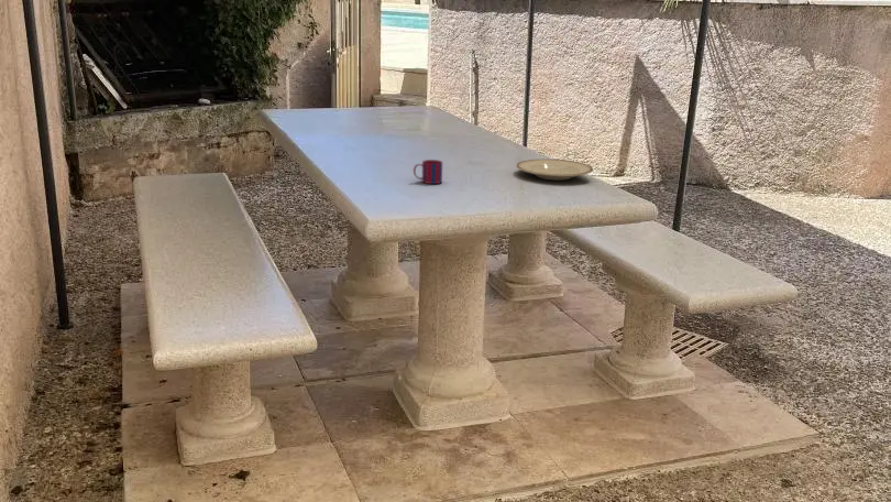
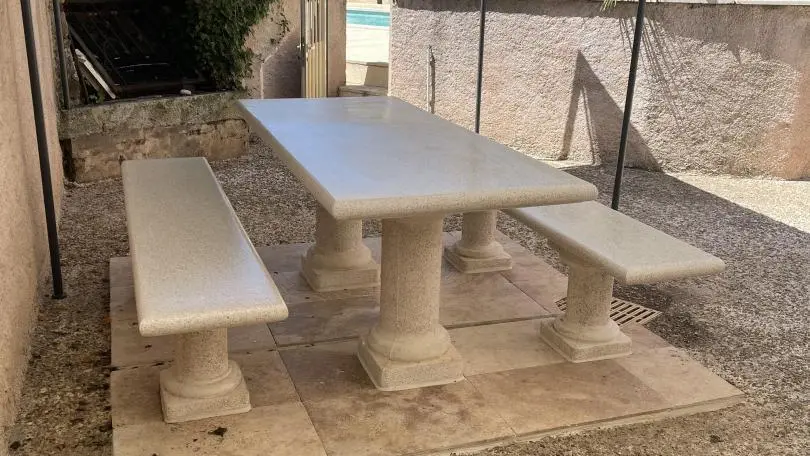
- mug (427, 172)
- plate (553, 171)
